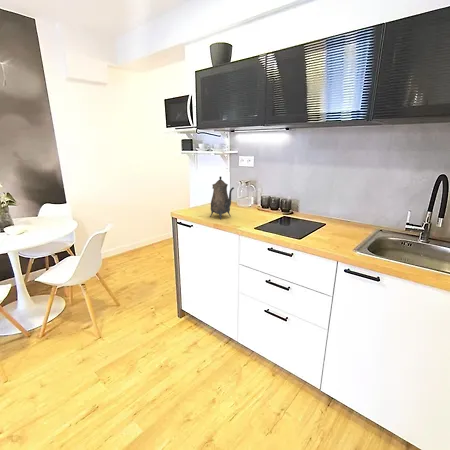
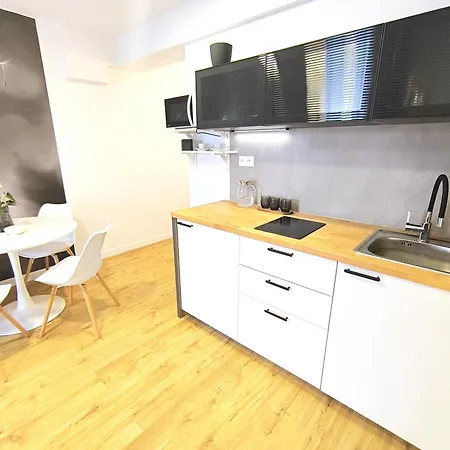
- teapot (222, 197)
